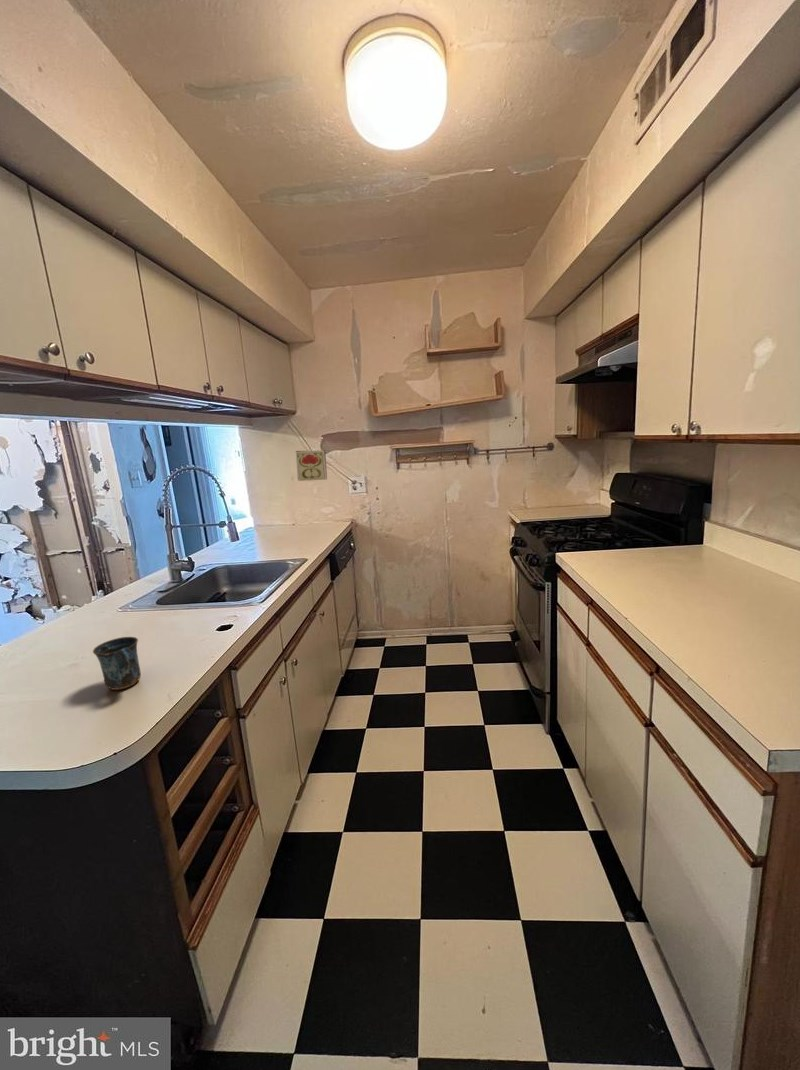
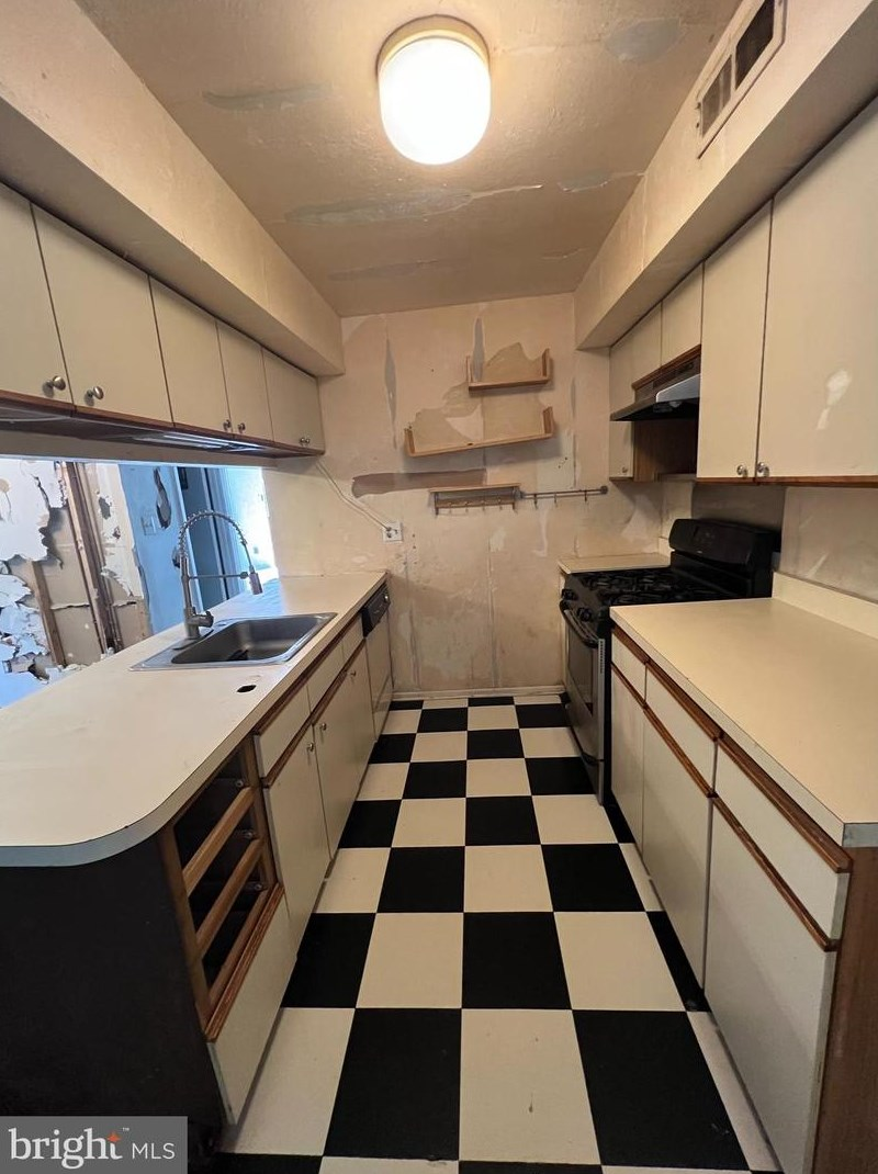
- mug (118, 666)
- decorative tile (311, 465)
